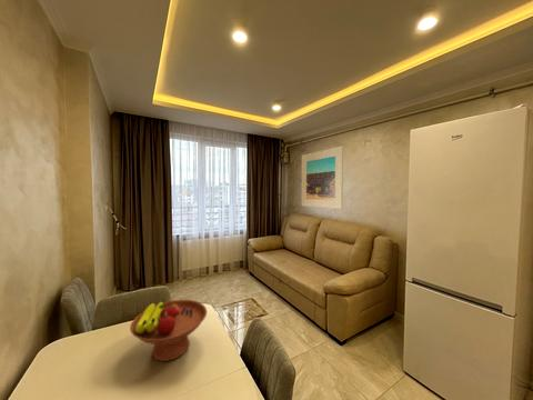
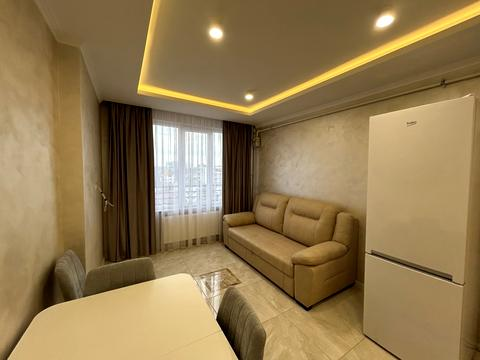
- fruit bowl (171, 326)
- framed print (320, 179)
